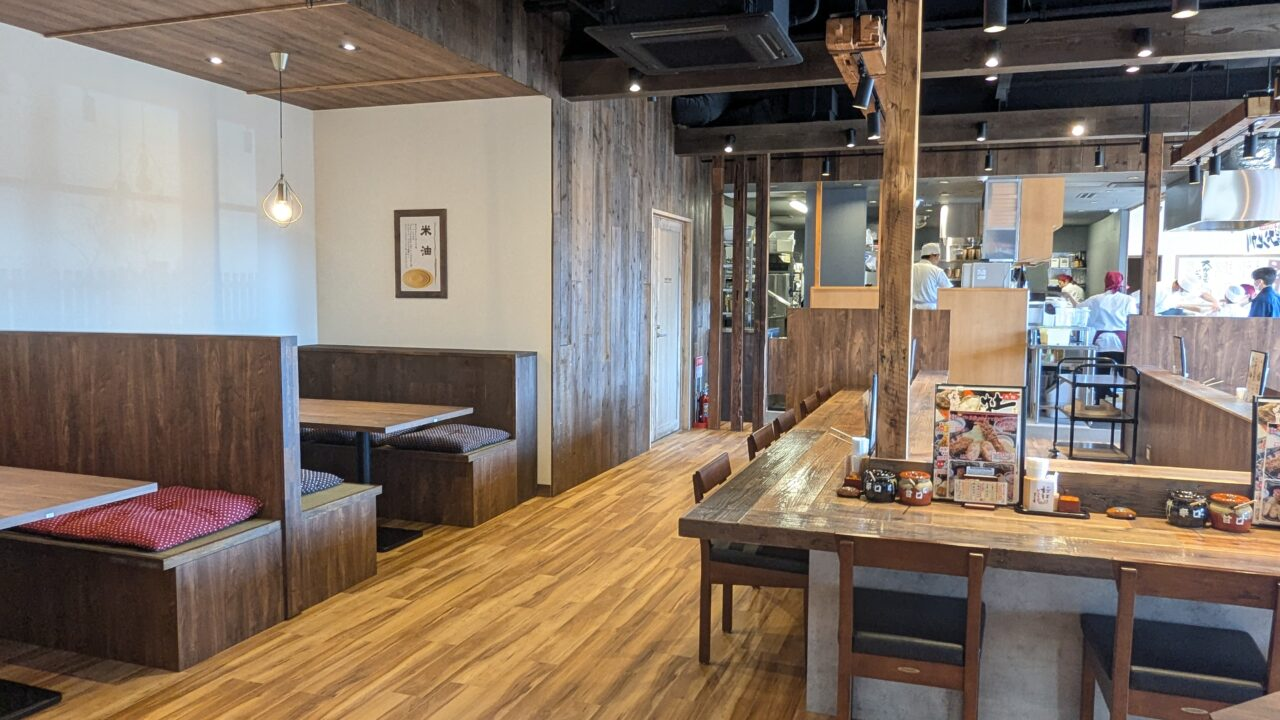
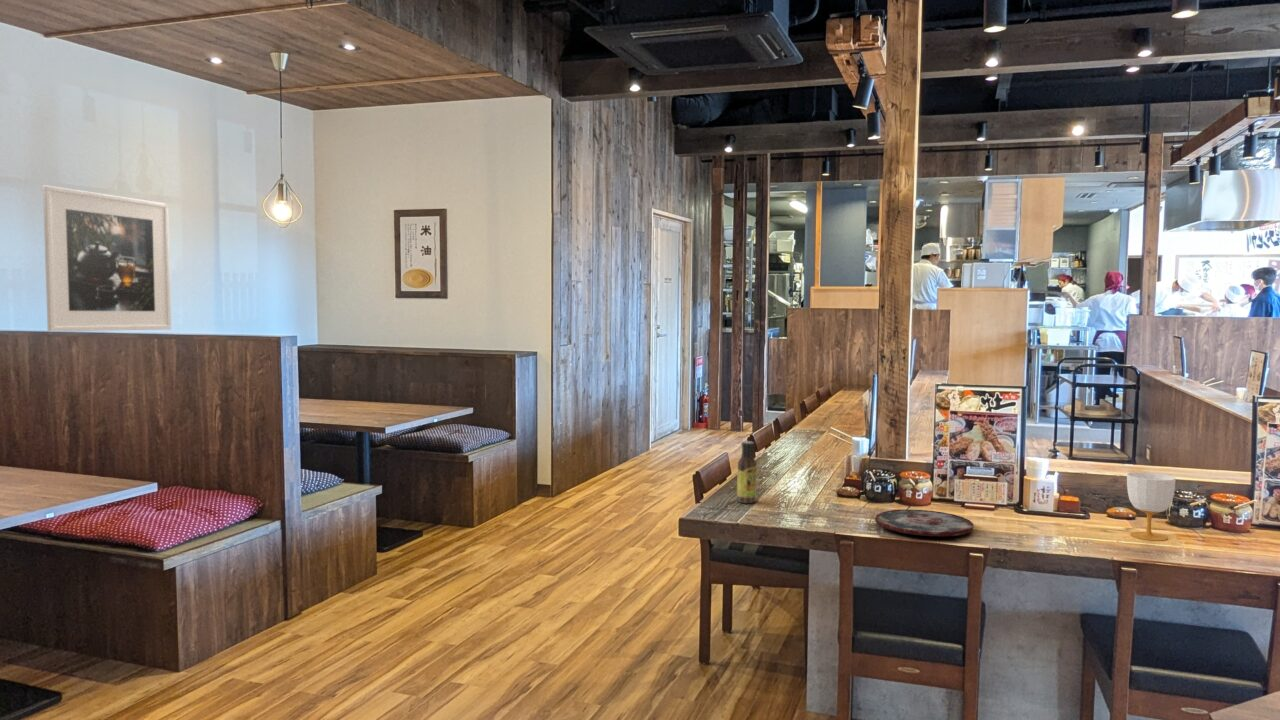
+ sauce bottle (746, 471)
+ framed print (112, 263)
+ cup (1149, 506)
+ plate (923, 522)
